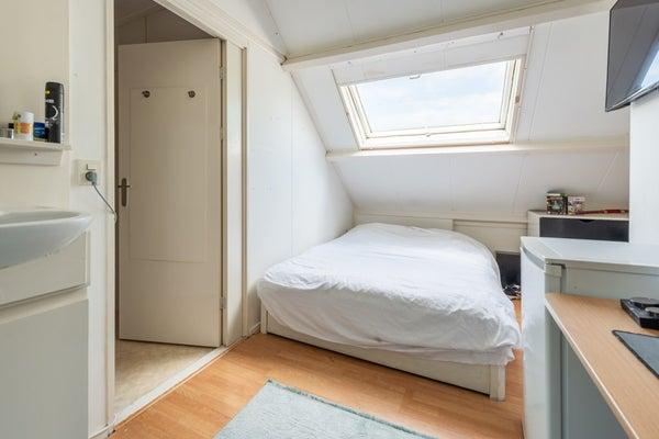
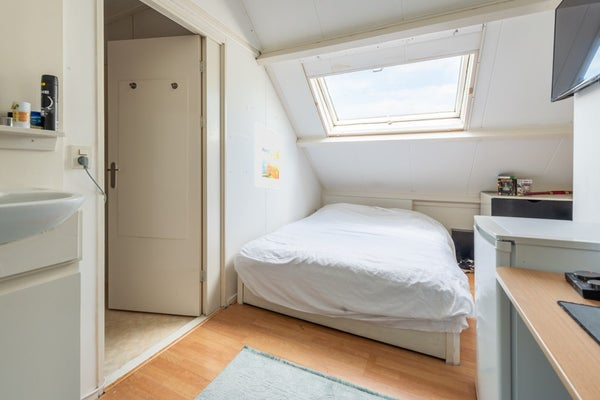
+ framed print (270, 159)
